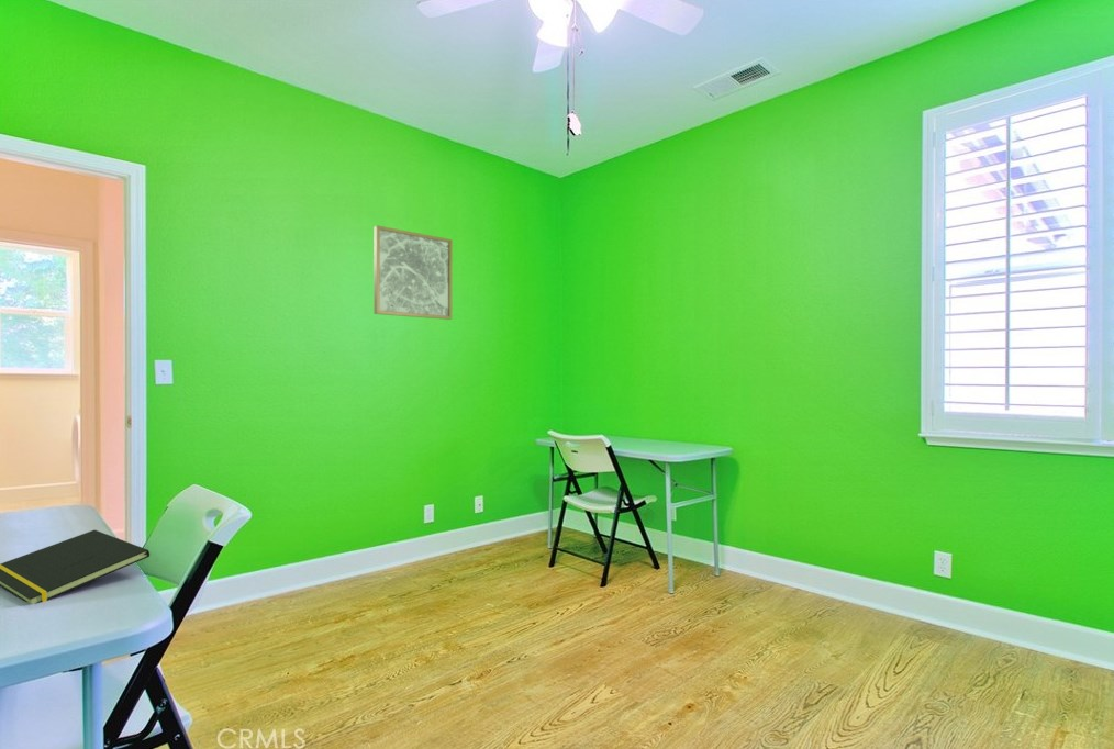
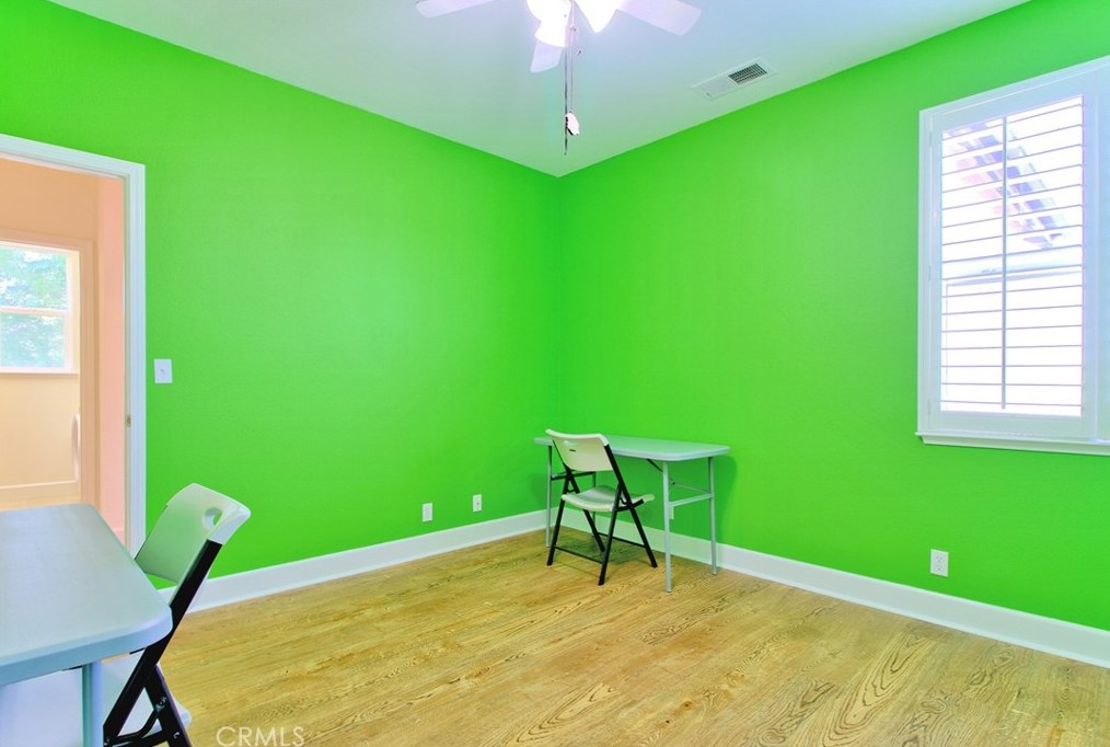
- notepad (67, 562)
- wall art (414, 275)
